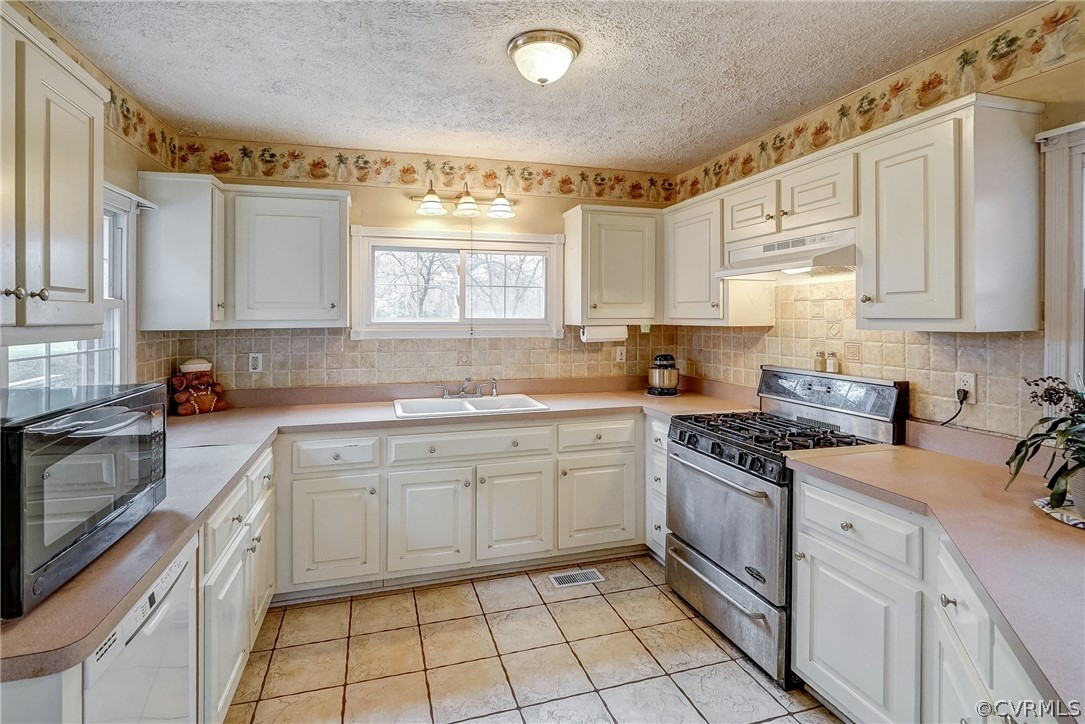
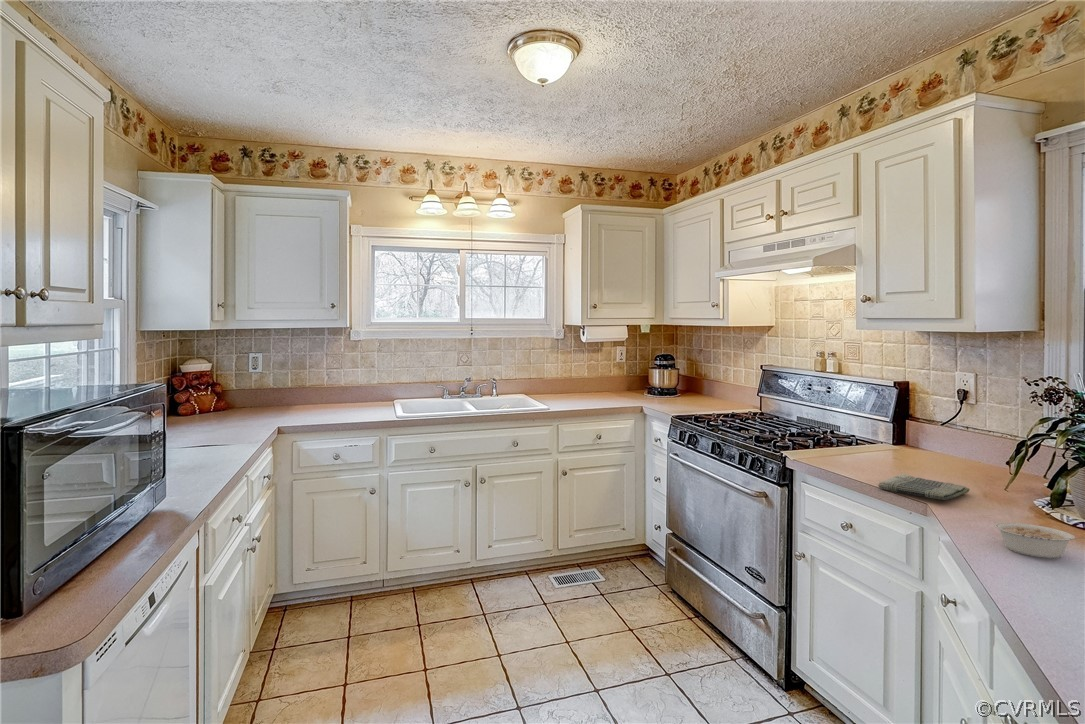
+ dish towel (923, 485)
+ legume (1036, 539)
